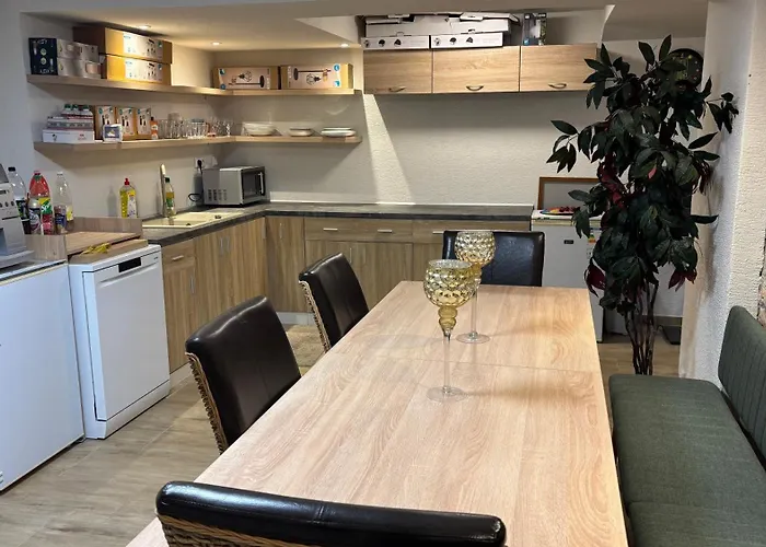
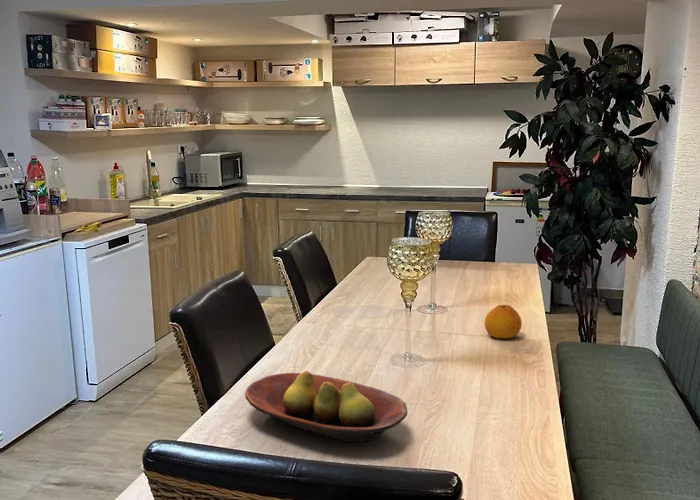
+ fruit bowl (324, 400)
+ fruit (503, 320)
